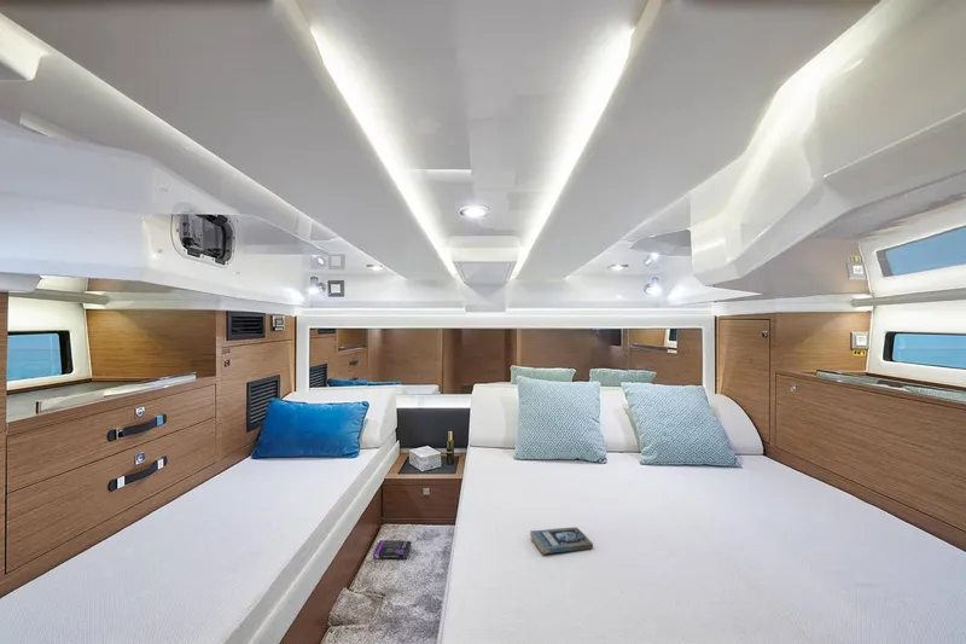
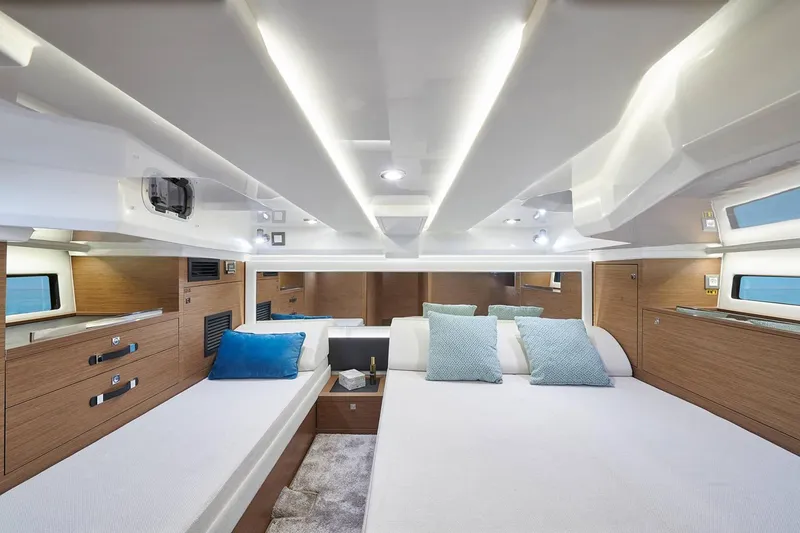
- box (392, 549)
- book (560, 539)
